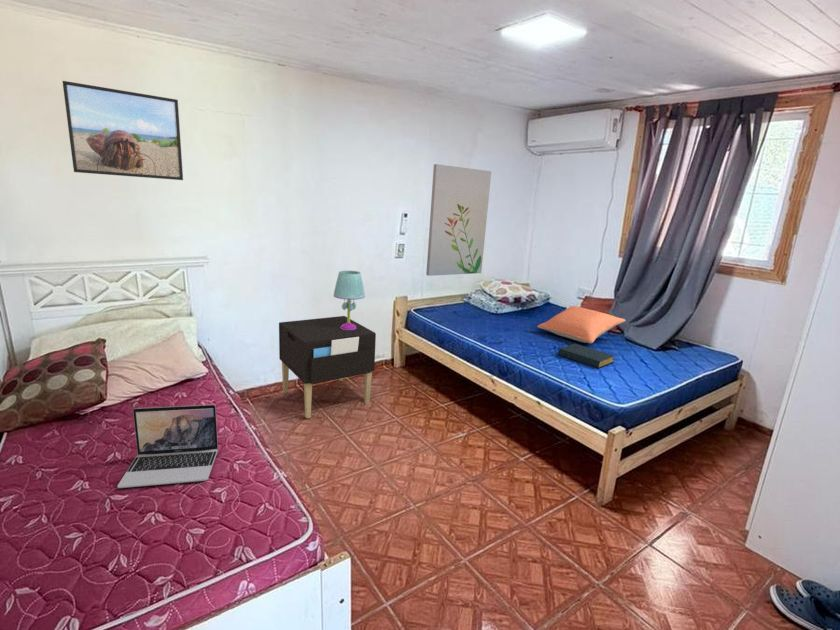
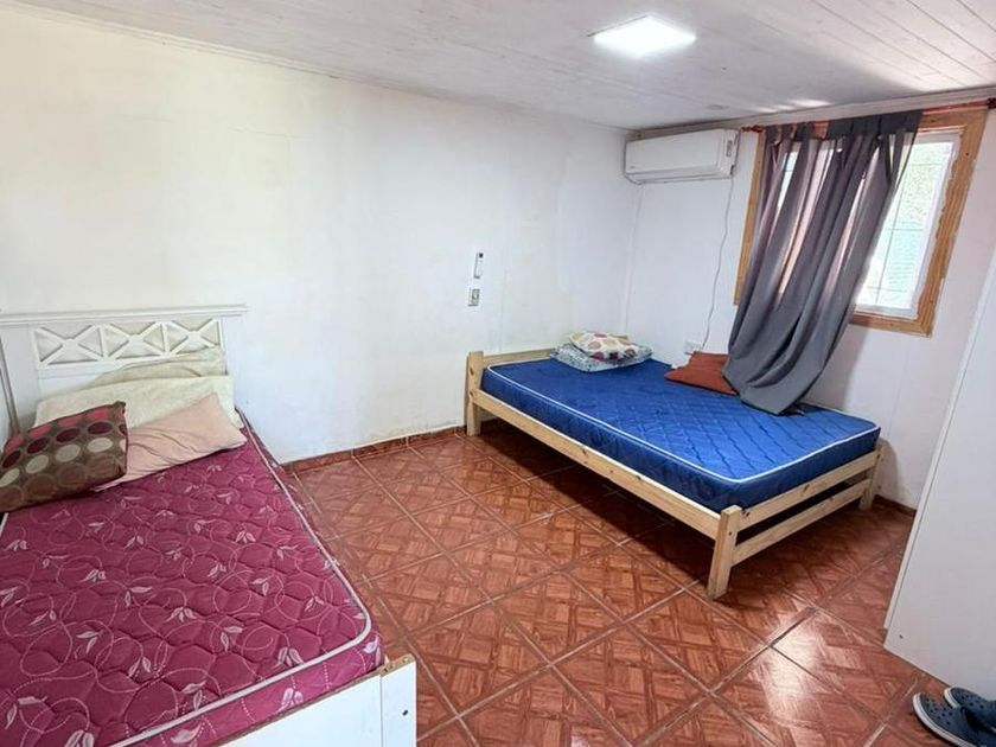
- laptop (169, 444)
- wall art (459, 222)
- hardback book (585, 355)
- table lamp (349, 300)
- pillow (580, 323)
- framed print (127, 134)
- nightstand (327, 363)
